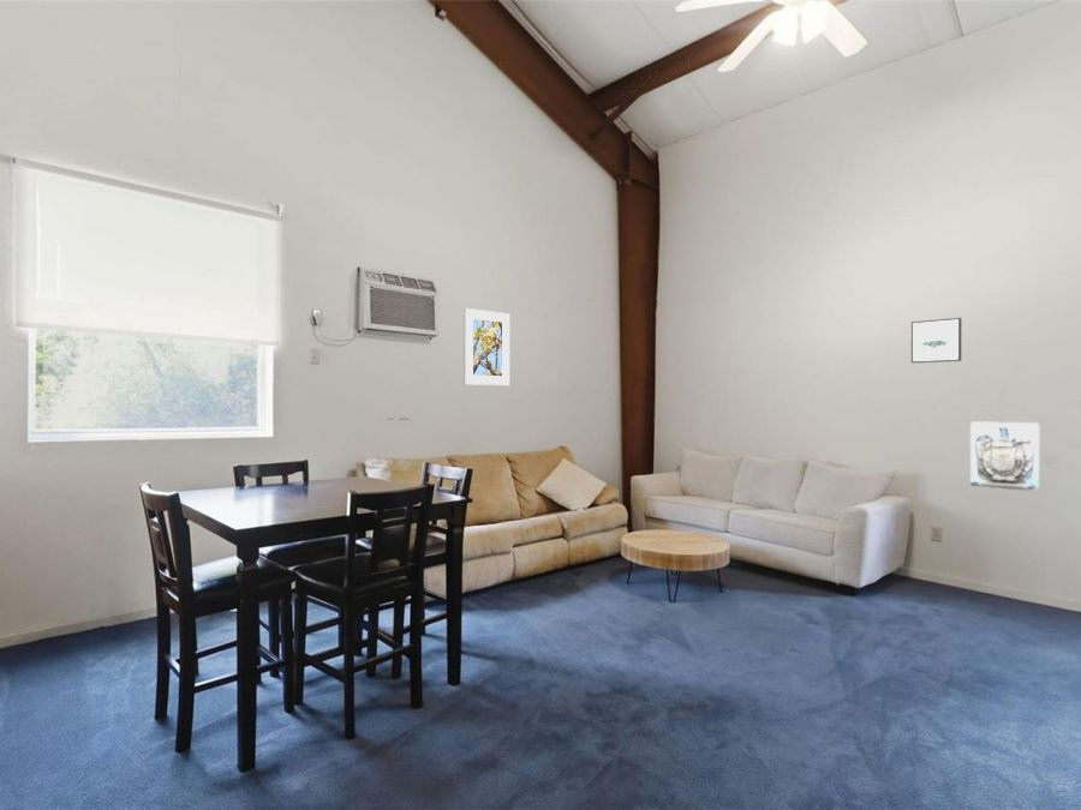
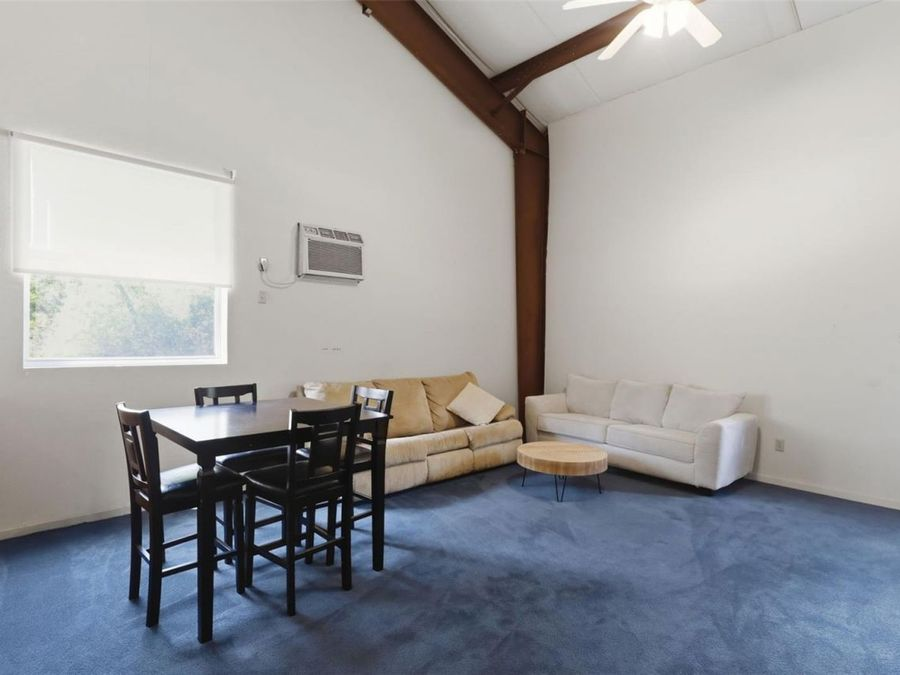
- wall art (936, 341)
- wall sculpture (1003, 455)
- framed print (486, 348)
